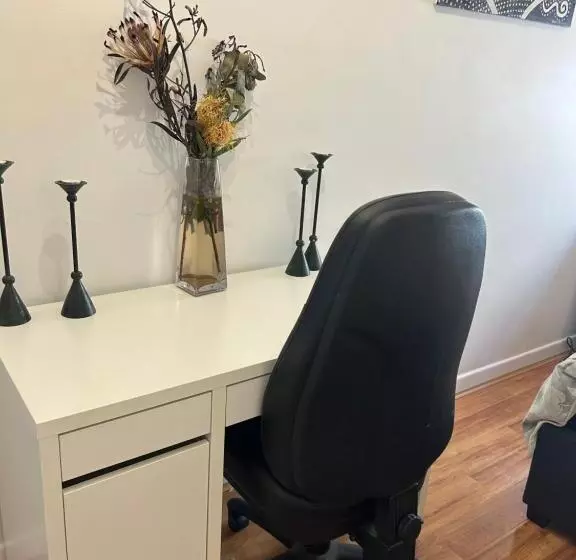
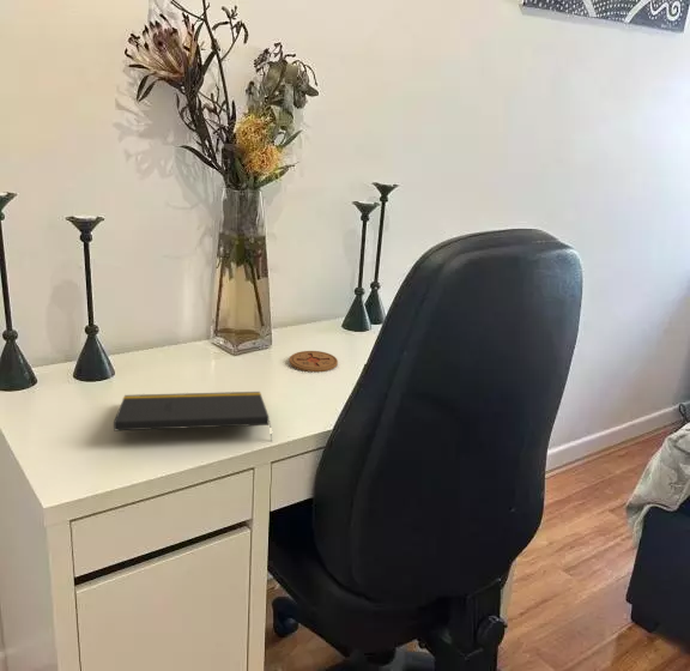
+ coaster (313, 361)
+ notepad (193, 409)
